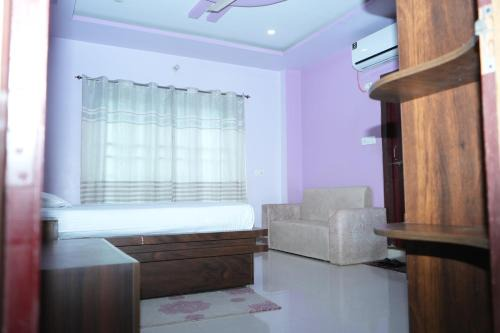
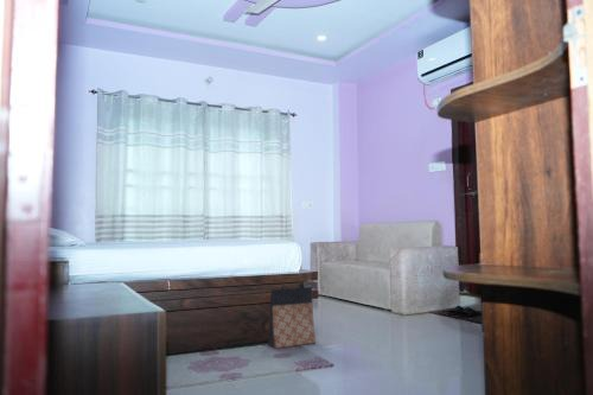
+ bag (292, 313)
